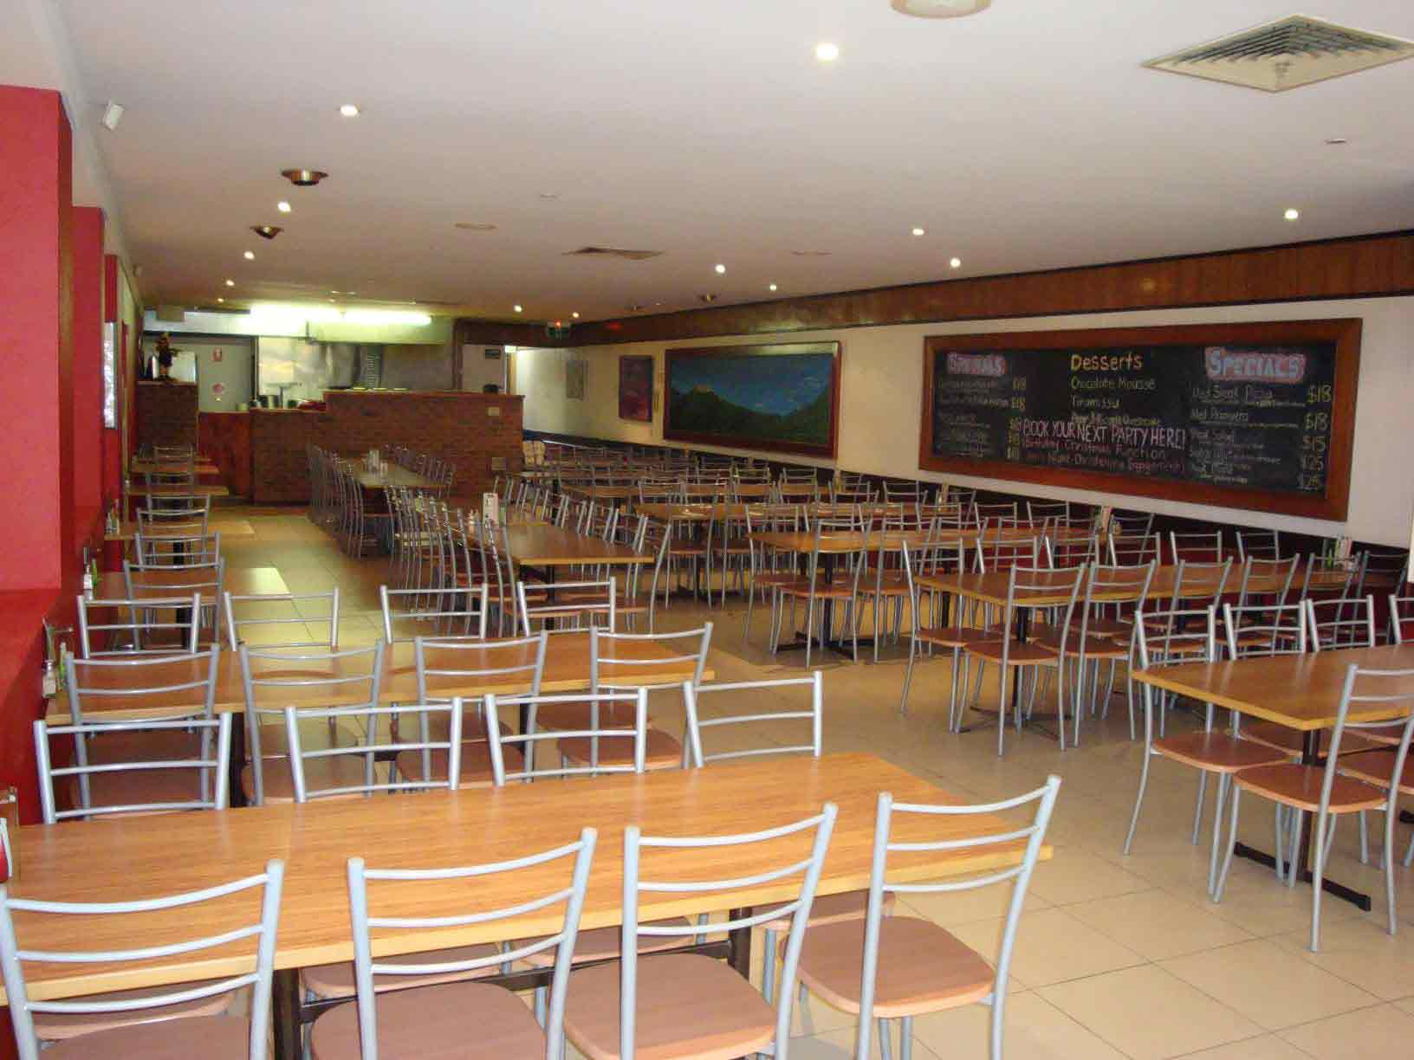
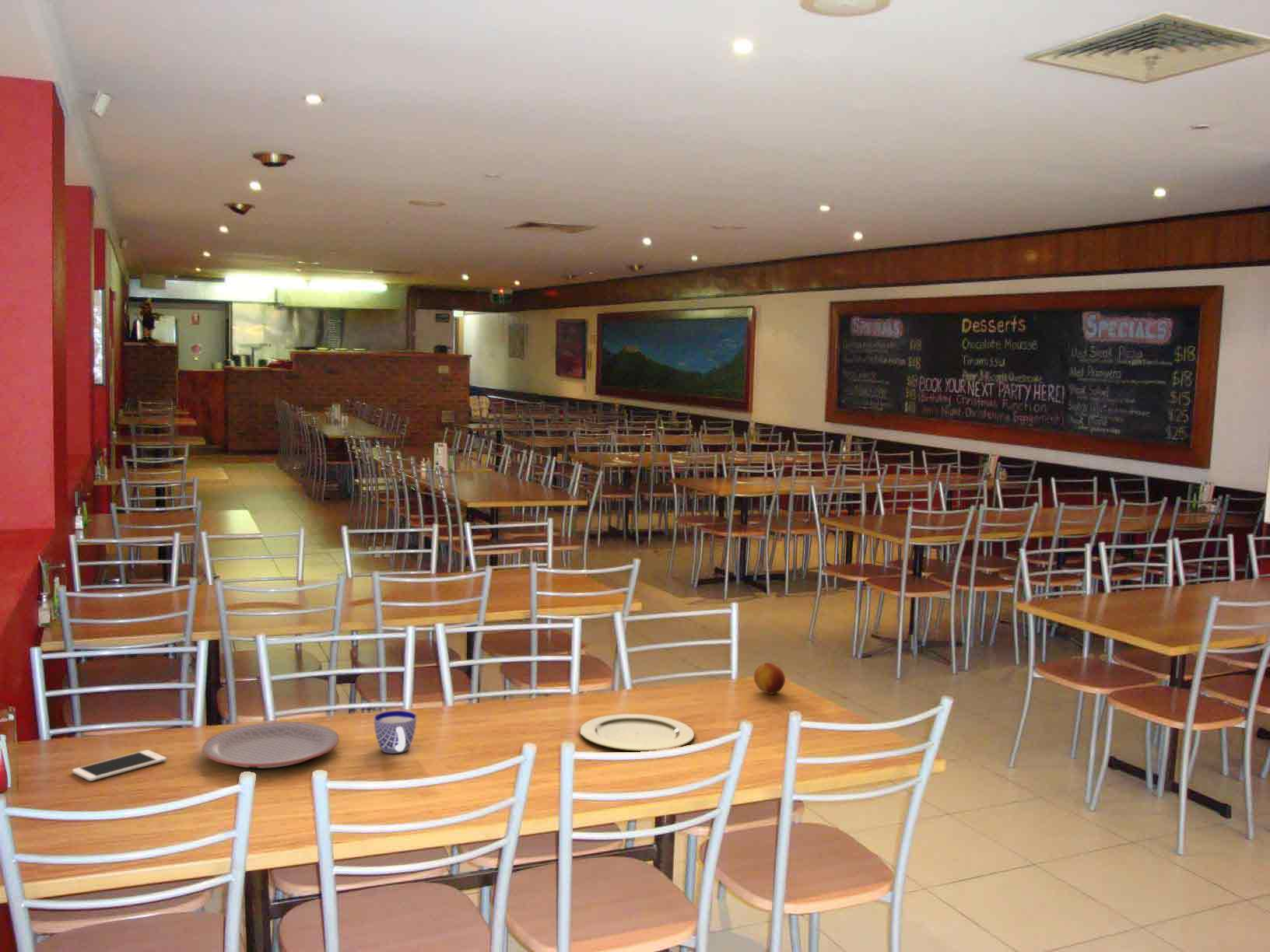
+ plate (272, 747)
+ plate (637, 732)
+ cell phone (120, 765)
+ fruit (770, 677)
+ cup (396, 734)
